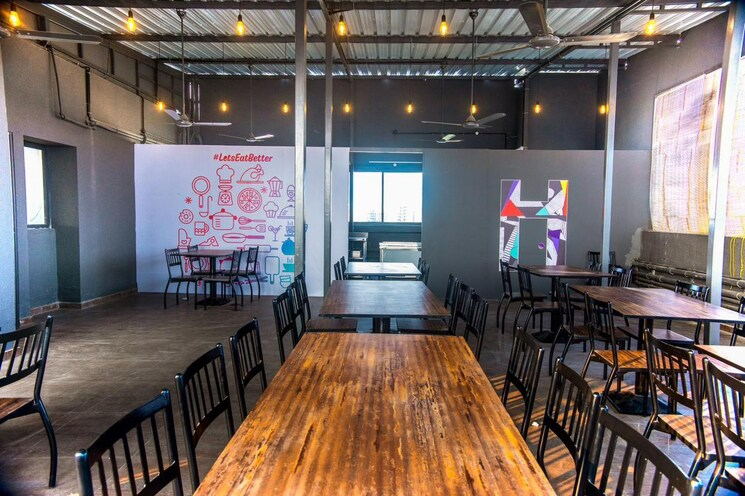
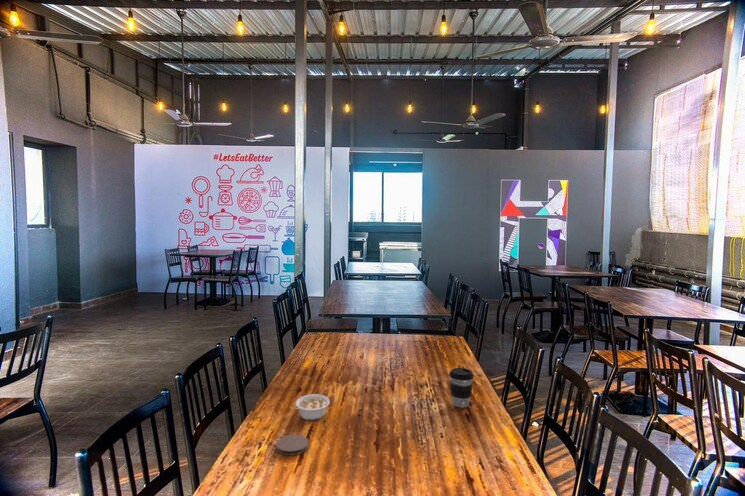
+ coffee cup (460, 387)
+ legume (312, 407)
+ coaster (292, 444)
